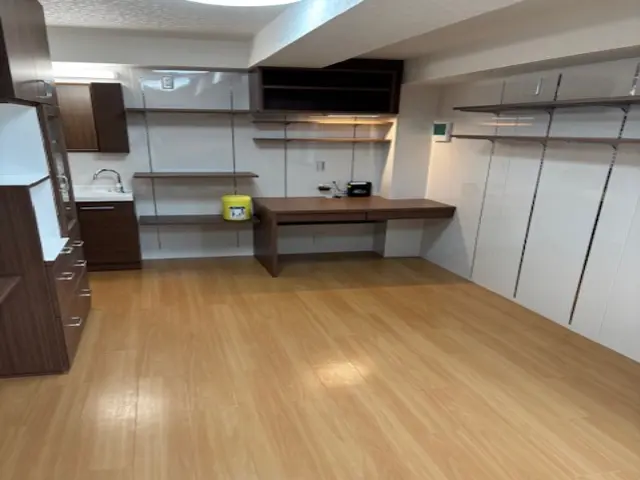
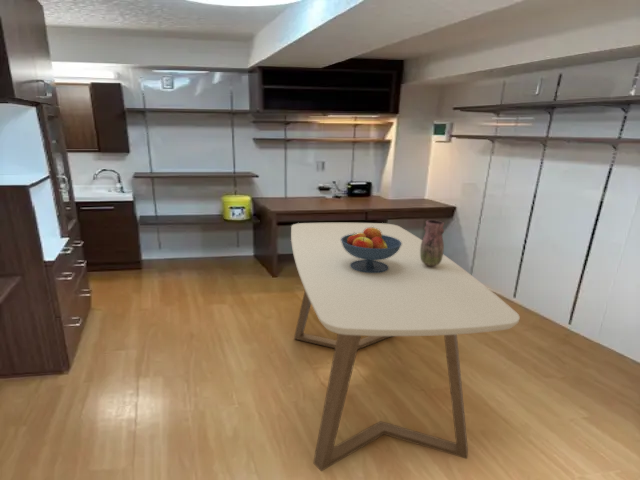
+ vase (432, 244)
+ fruit bowl (370, 248)
+ dining table (367, 323)
